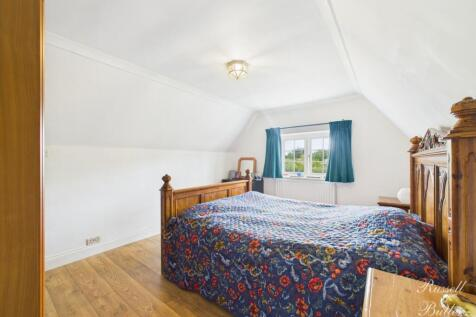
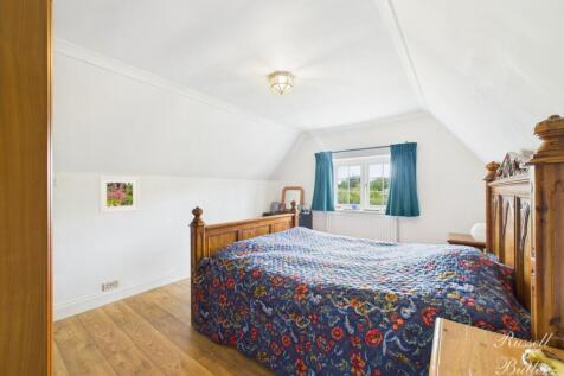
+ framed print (120, 193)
